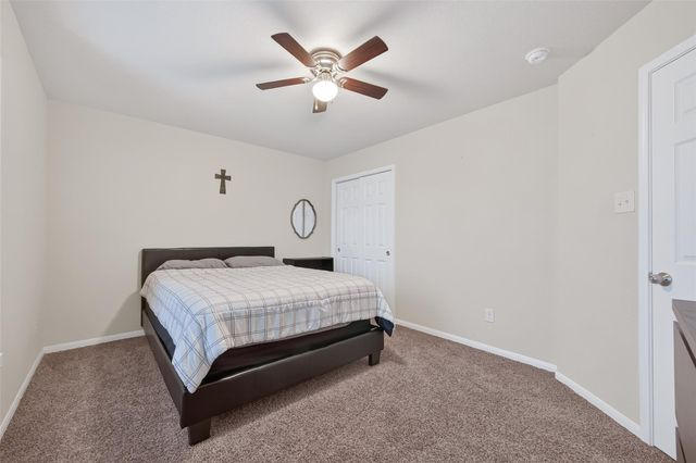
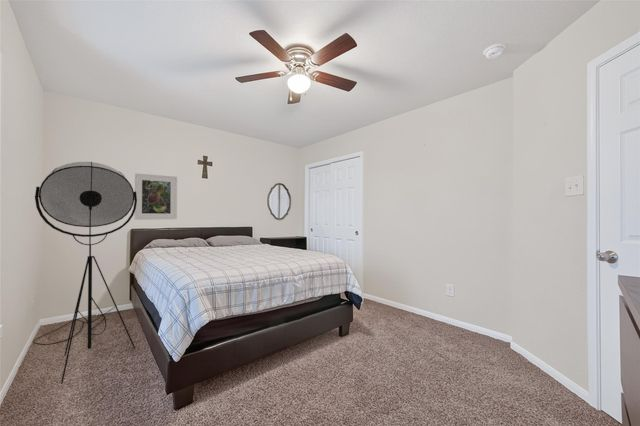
+ floor lamp (87, 256)
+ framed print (156, 197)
